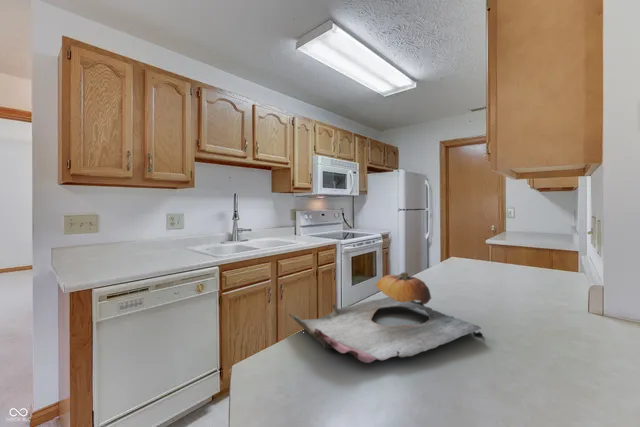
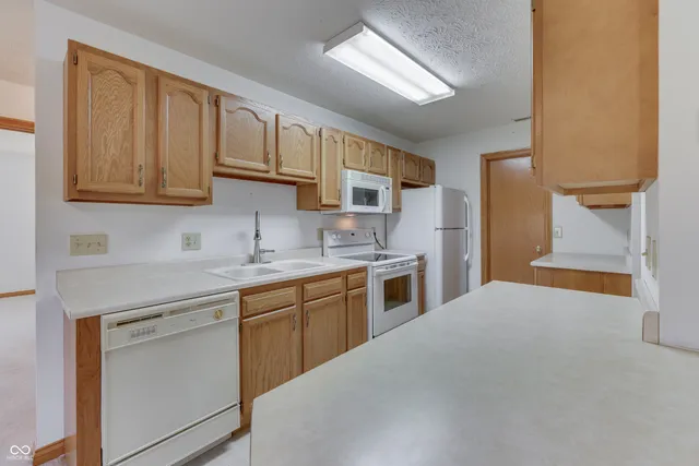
- cutting board (381, 302)
